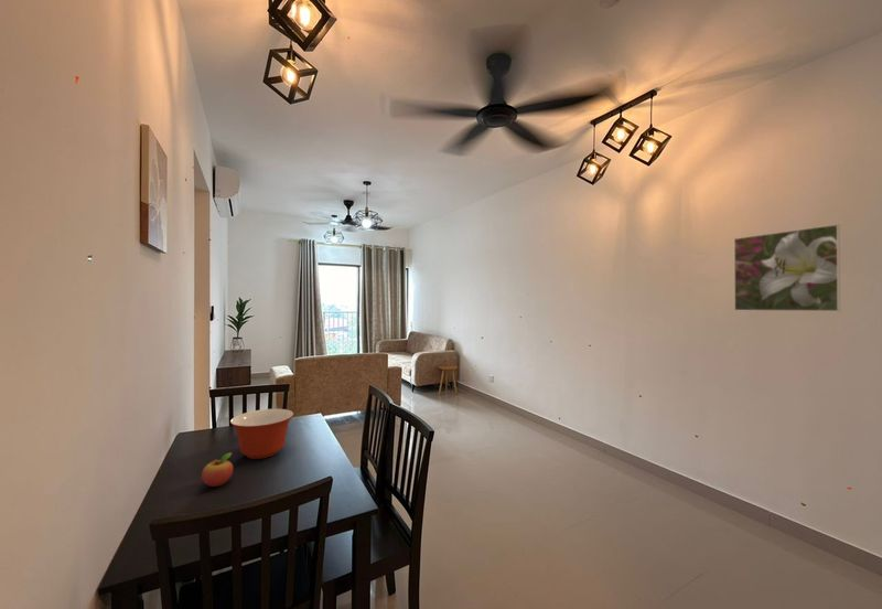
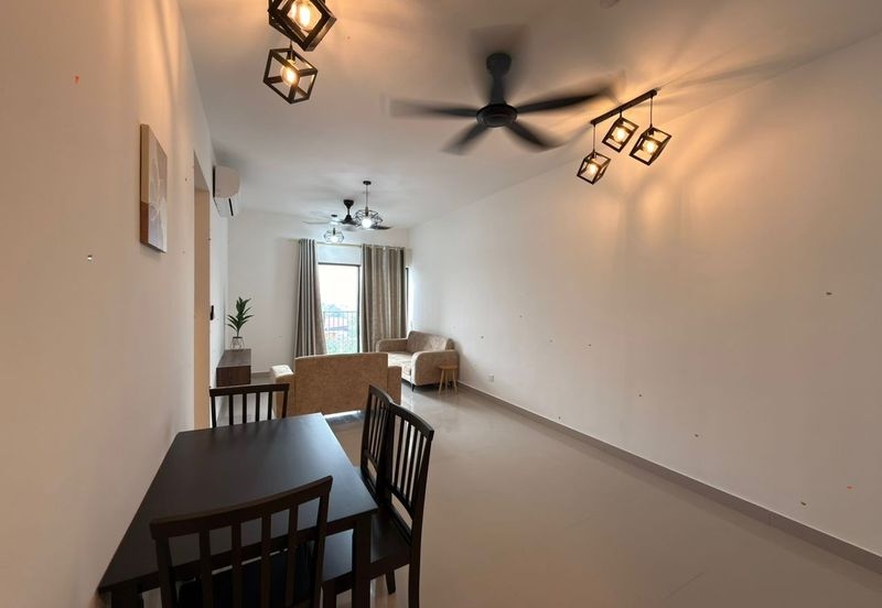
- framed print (782, 271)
- fruit (217, 470)
- mixing bowl (262, 435)
